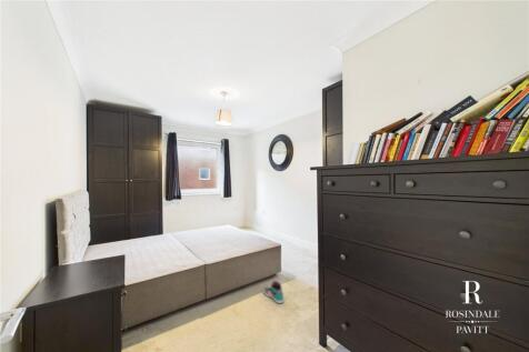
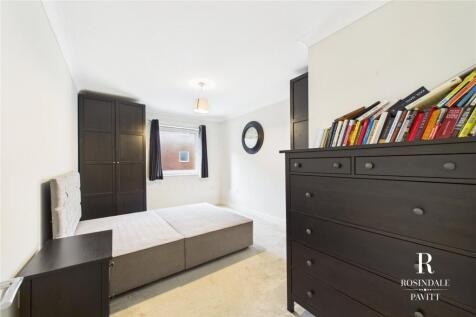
- sneaker (272, 288)
